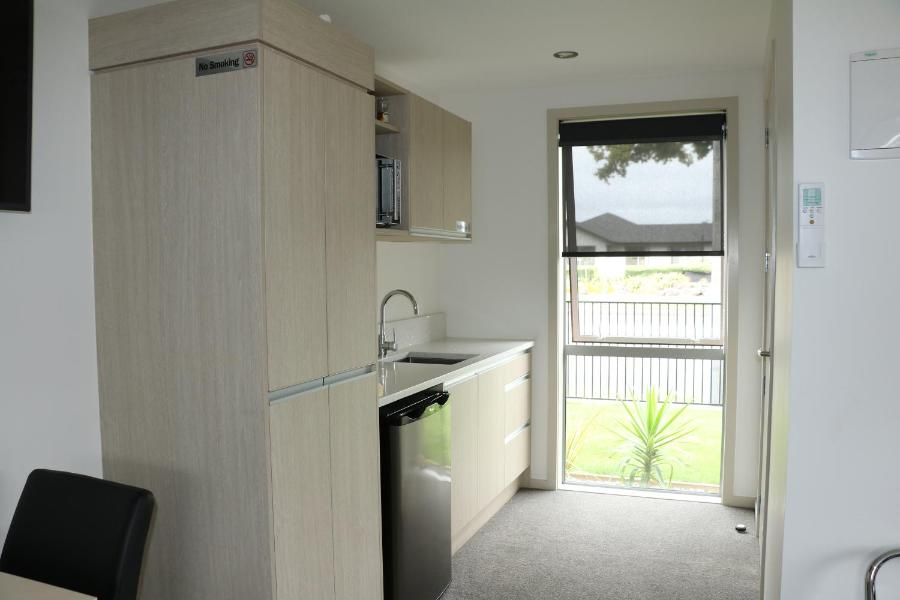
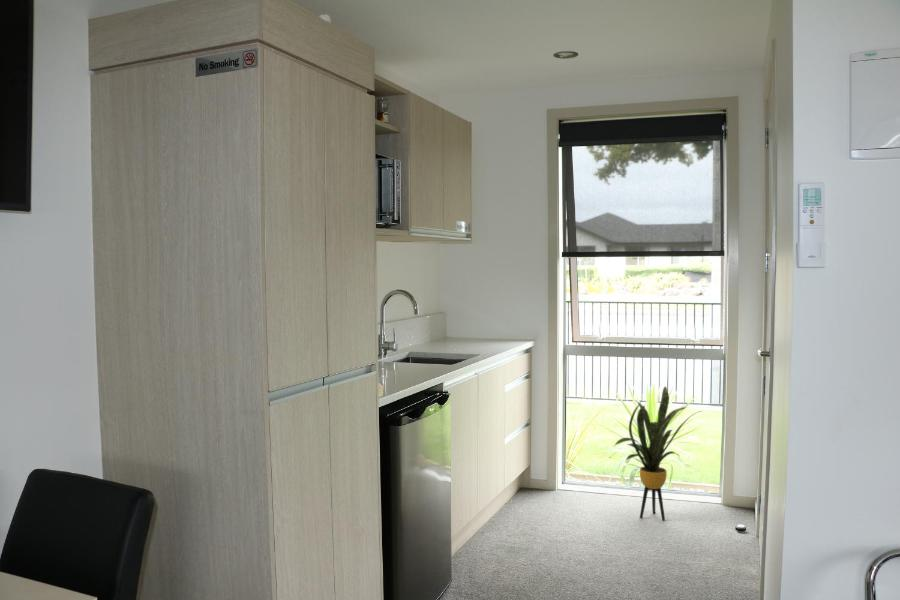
+ house plant (659, 454)
